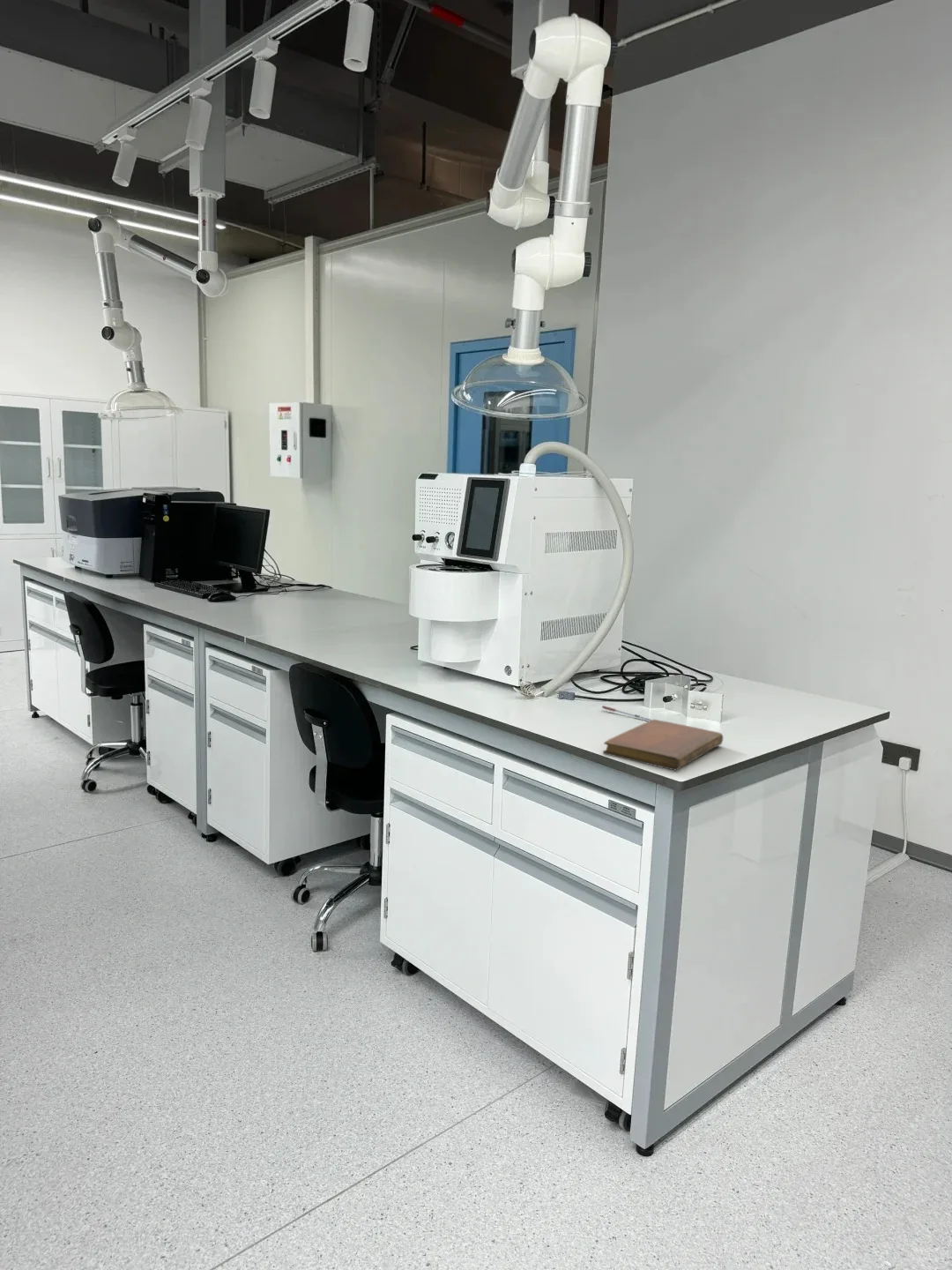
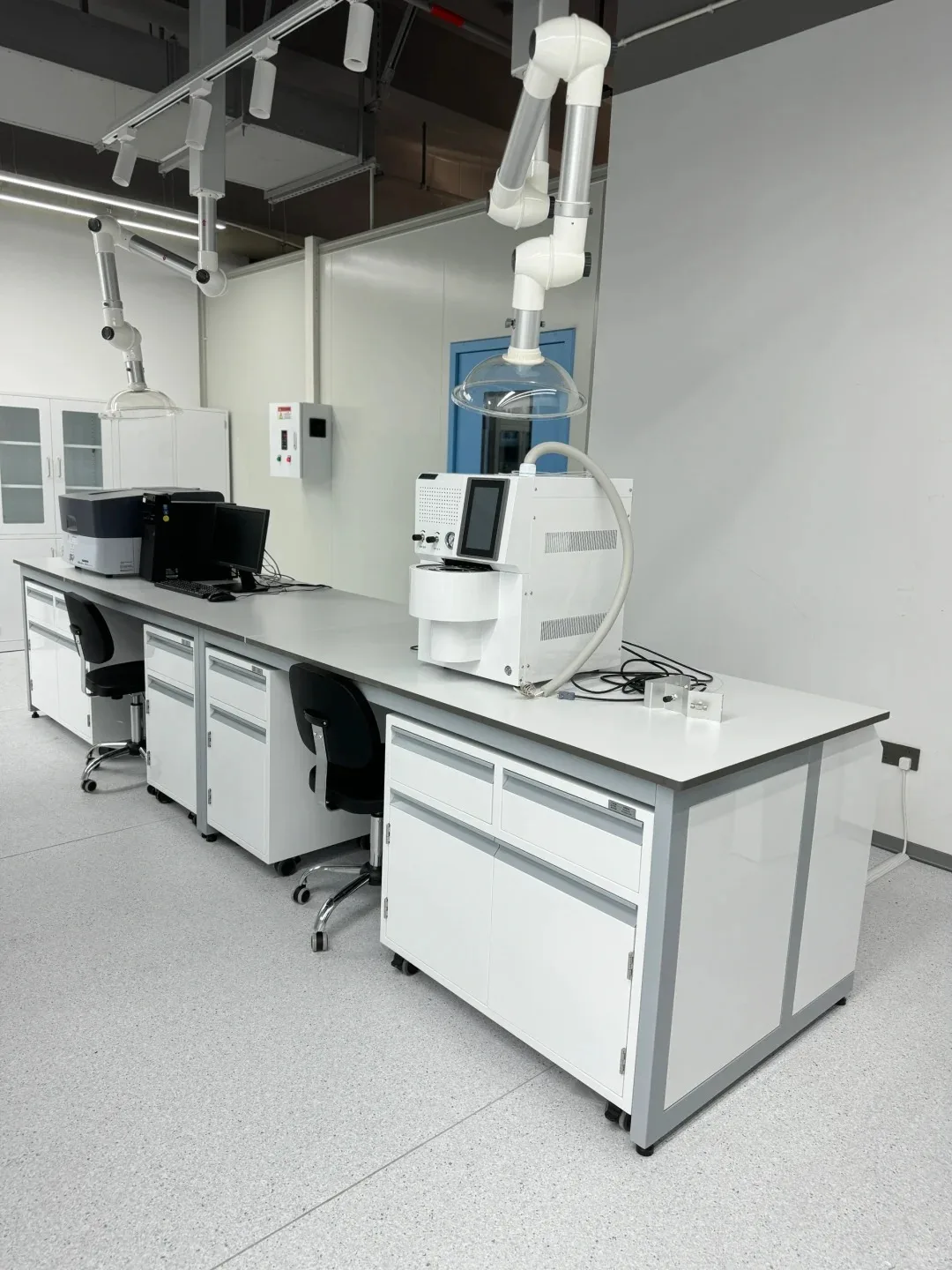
- pen (627, 713)
- notebook (665, 743)
